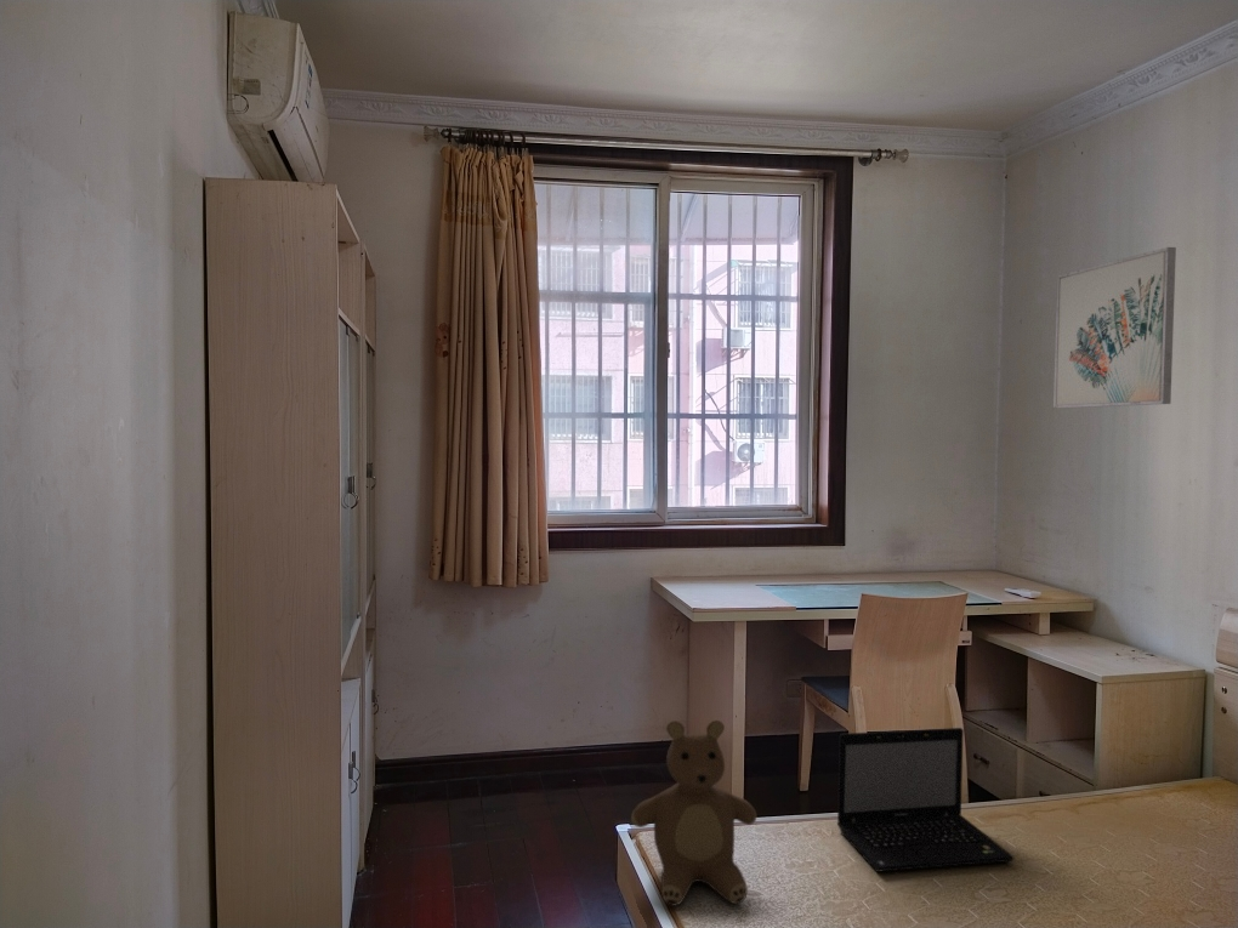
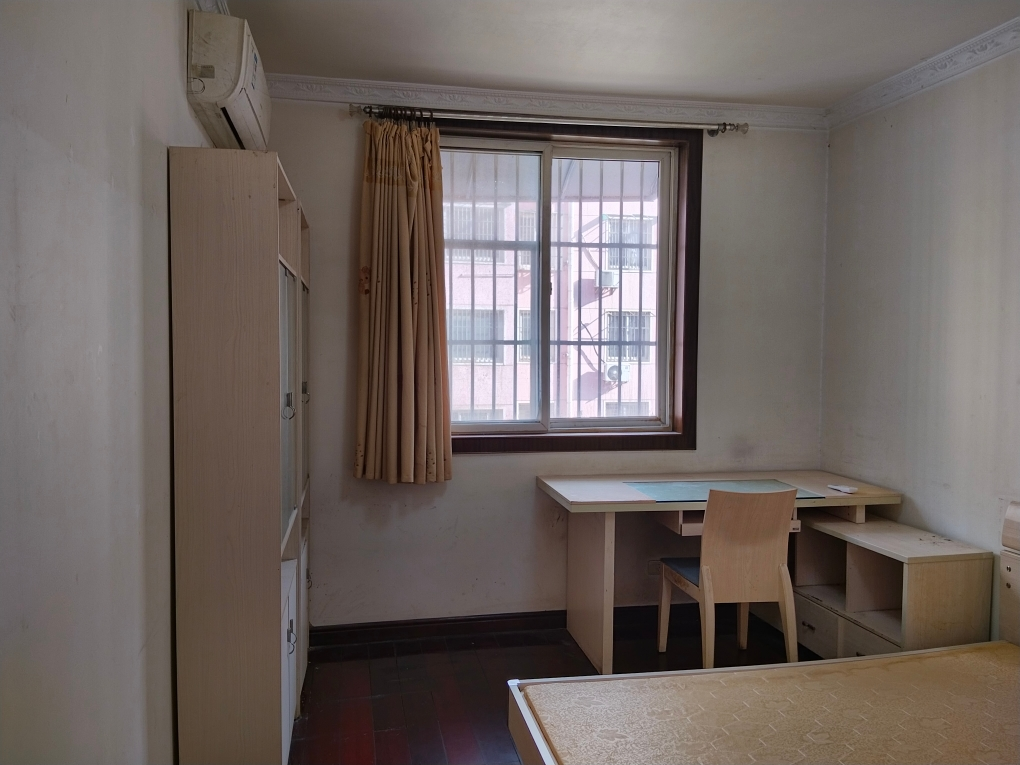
- wall art (1109, 334)
- teddy bear (698, 805)
- laptop (922, 796)
